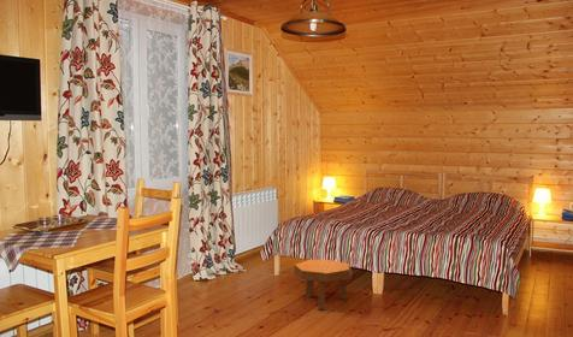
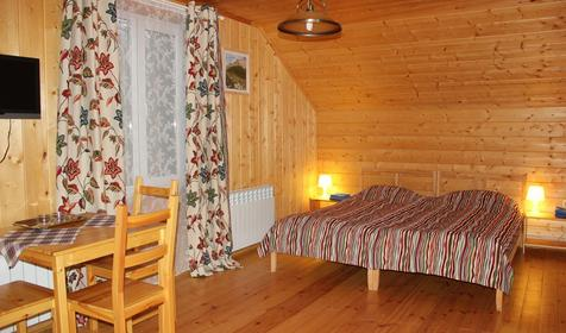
- footstool (323, 282)
